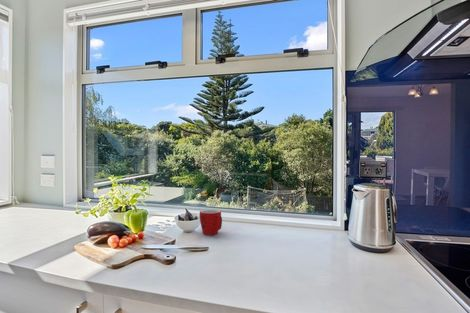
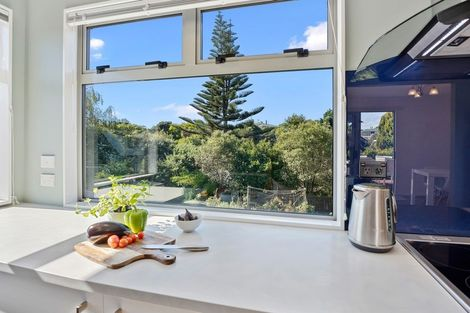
- mug (212, 222)
